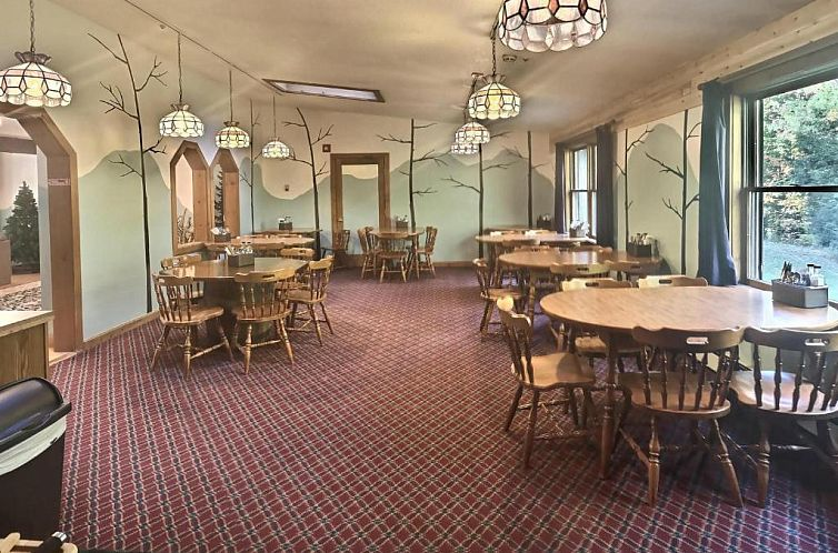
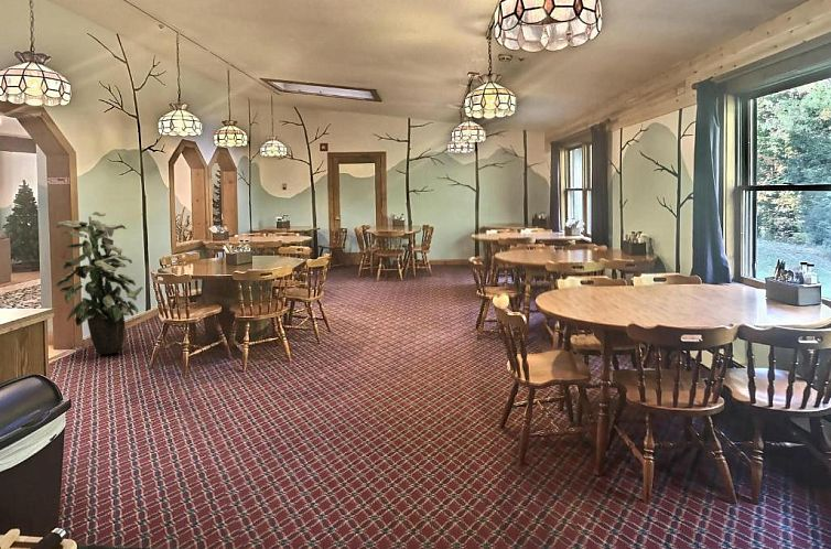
+ indoor plant (98, 283)
